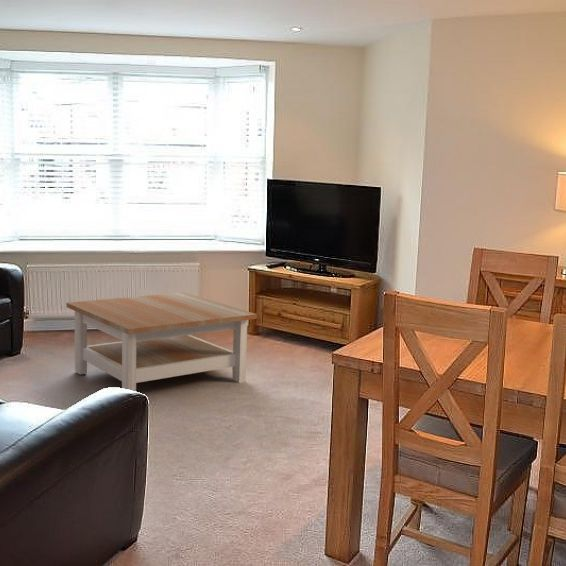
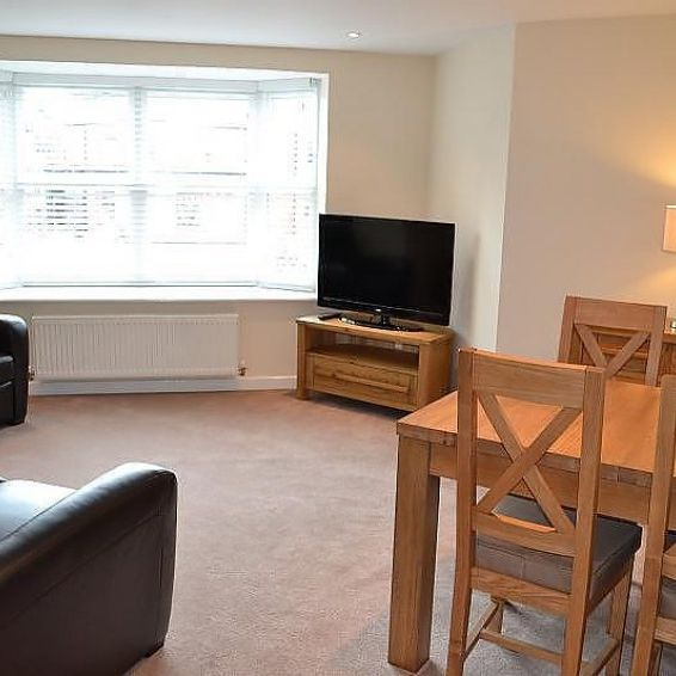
- coffee table (159, 342)
